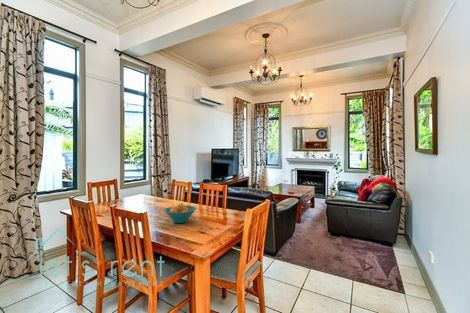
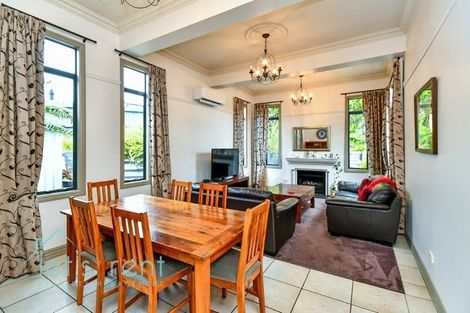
- fruit bowl (180, 212)
